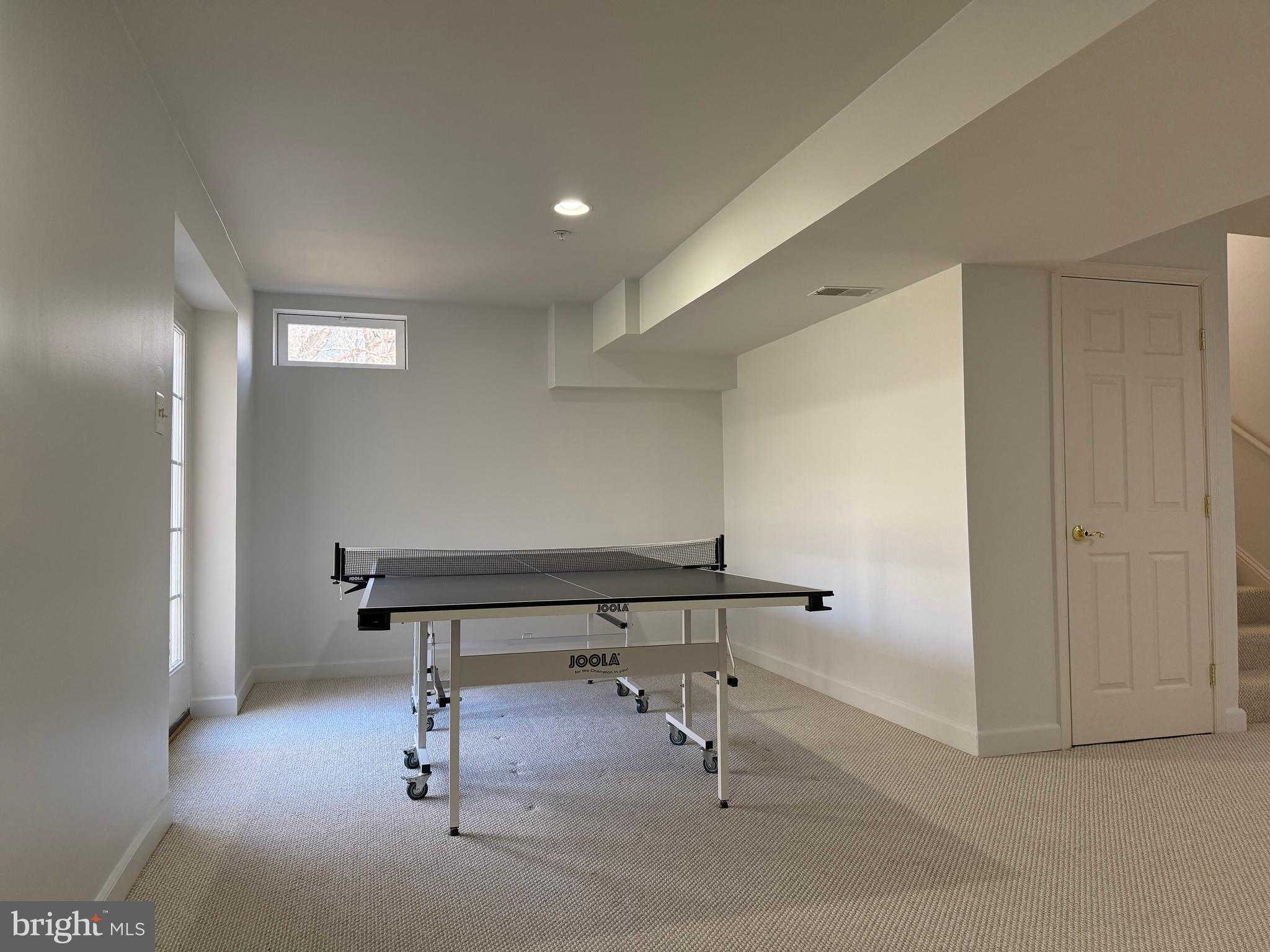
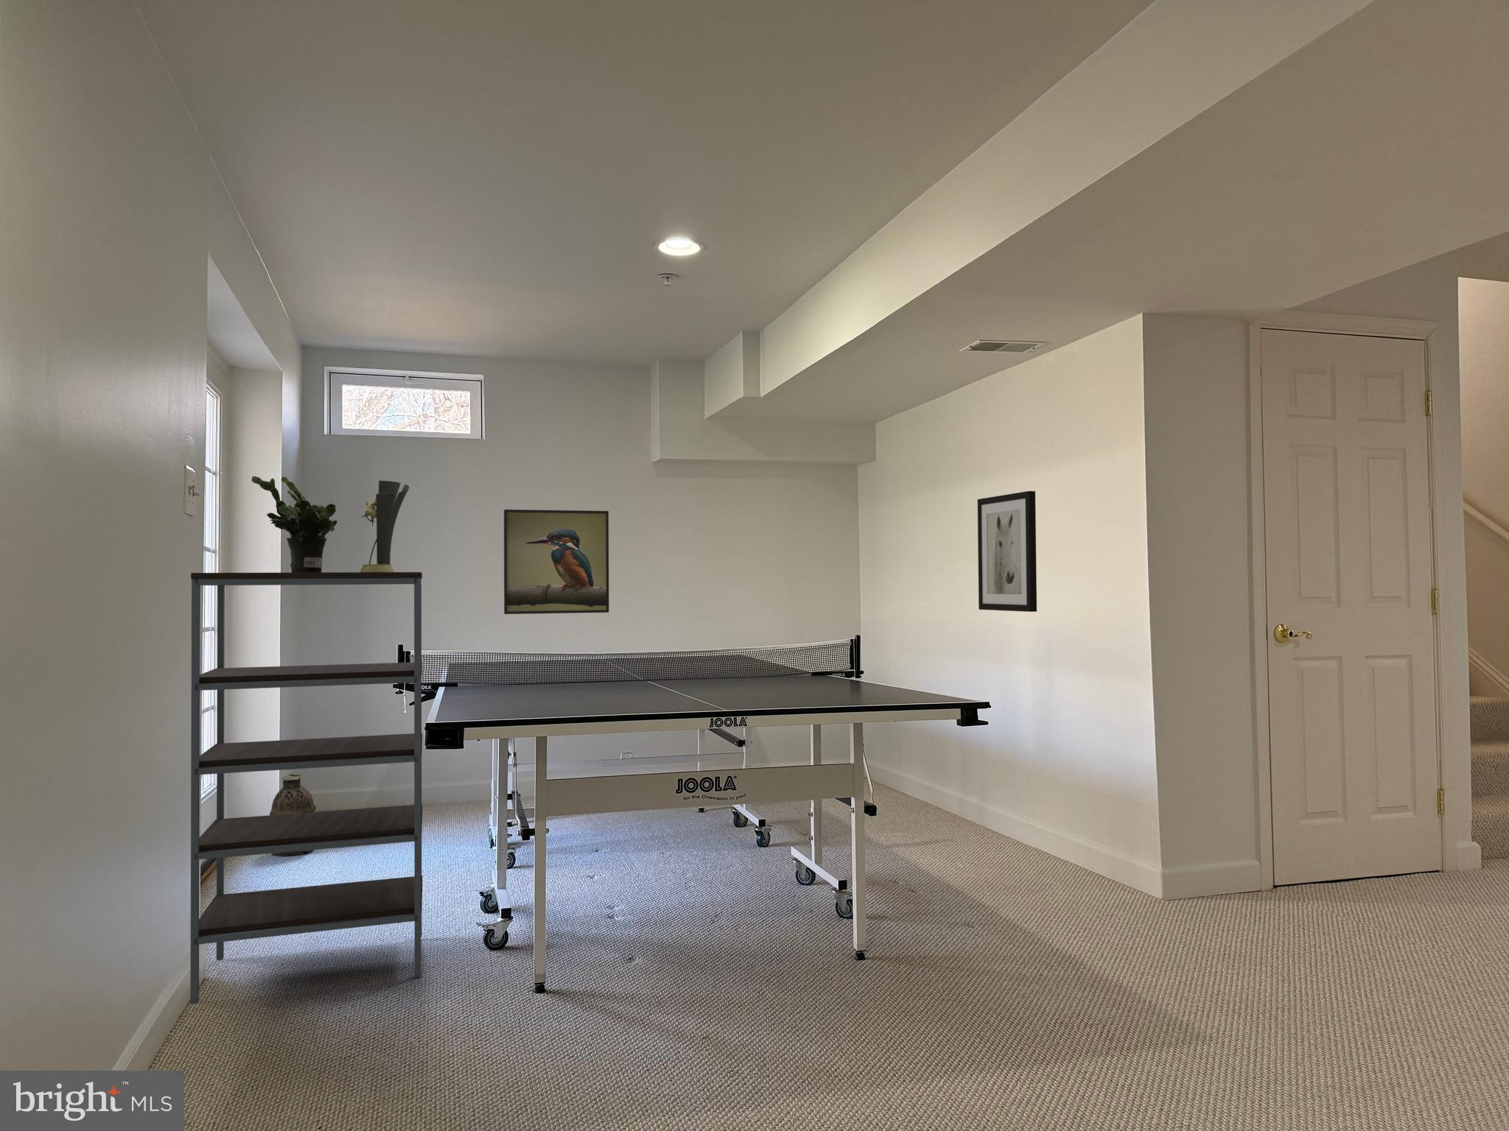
+ lantern (292, 813)
+ shelving unit (316, 767)
+ wall art (1005, 552)
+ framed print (557, 561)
+ potted plant (293, 524)
+ trophy (384, 524)
